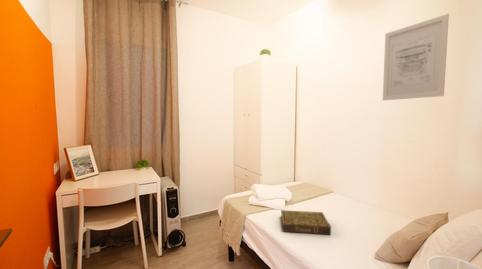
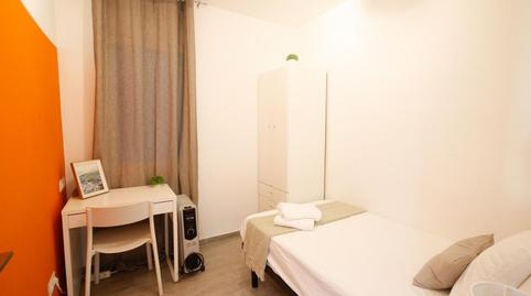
- book (305, 221)
- wall art (412, 62)
